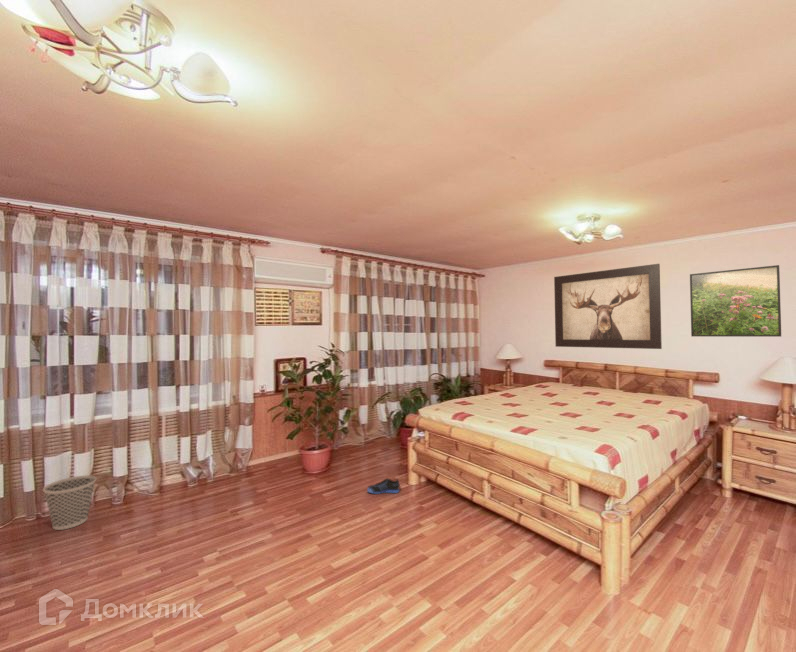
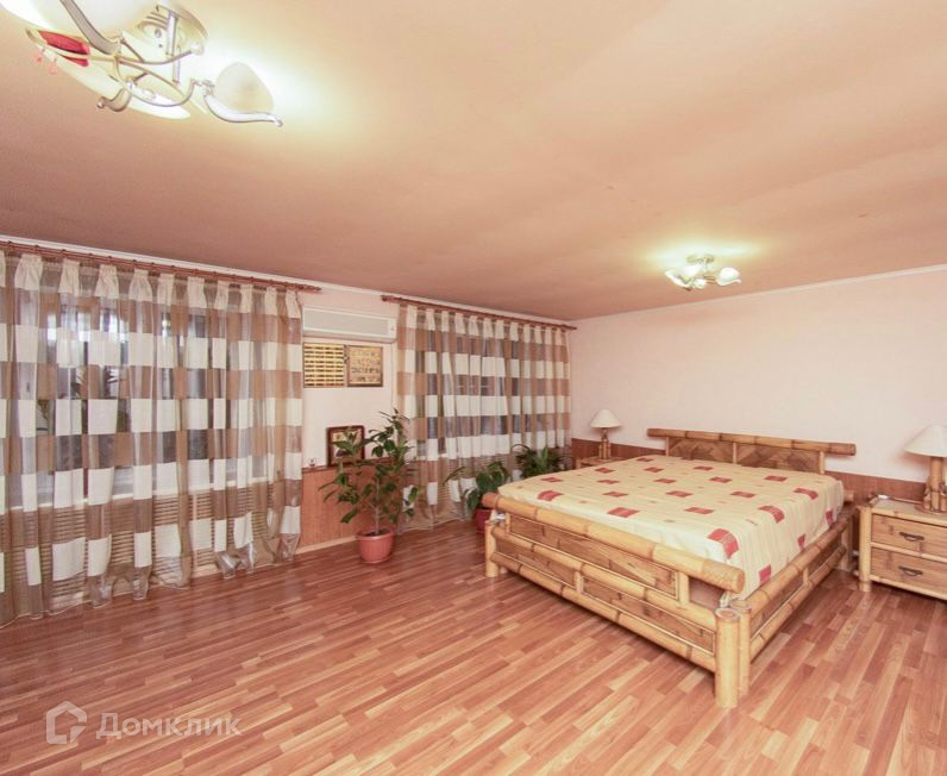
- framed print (732, 303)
- wastebasket (70, 502)
- sneaker (383, 485)
- wall art (602, 309)
